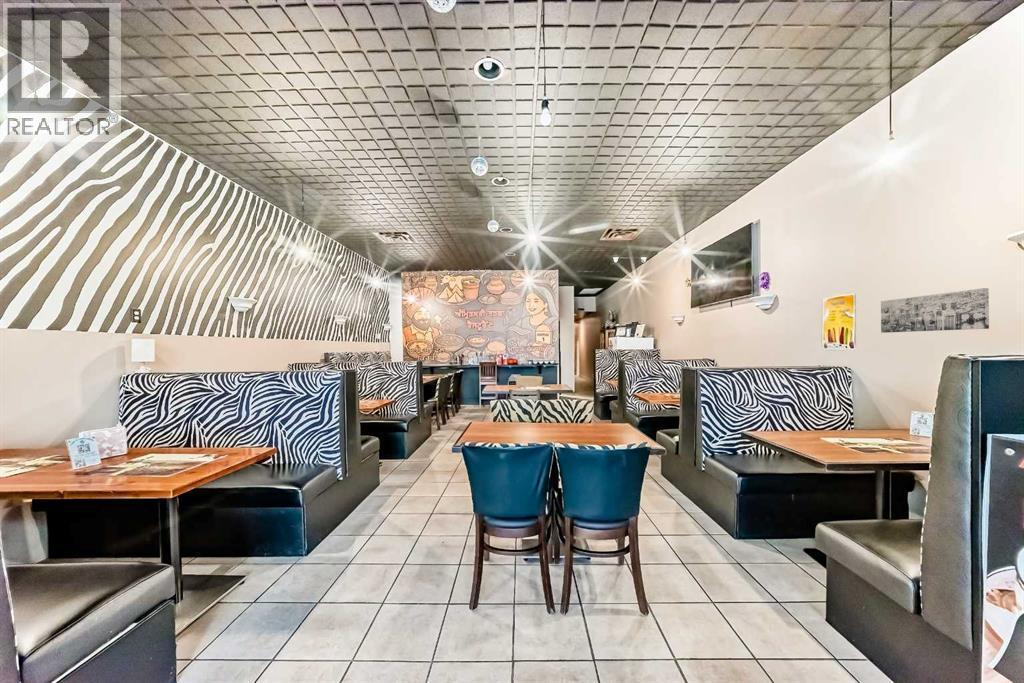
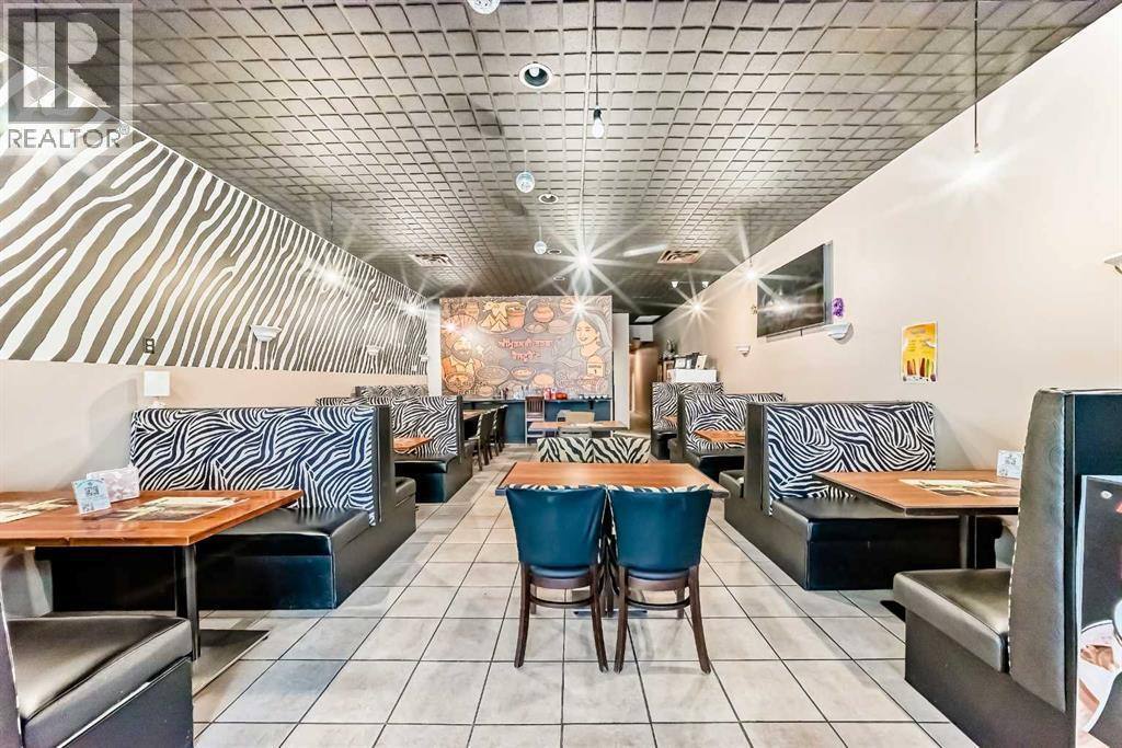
- wall art (928, 313)
